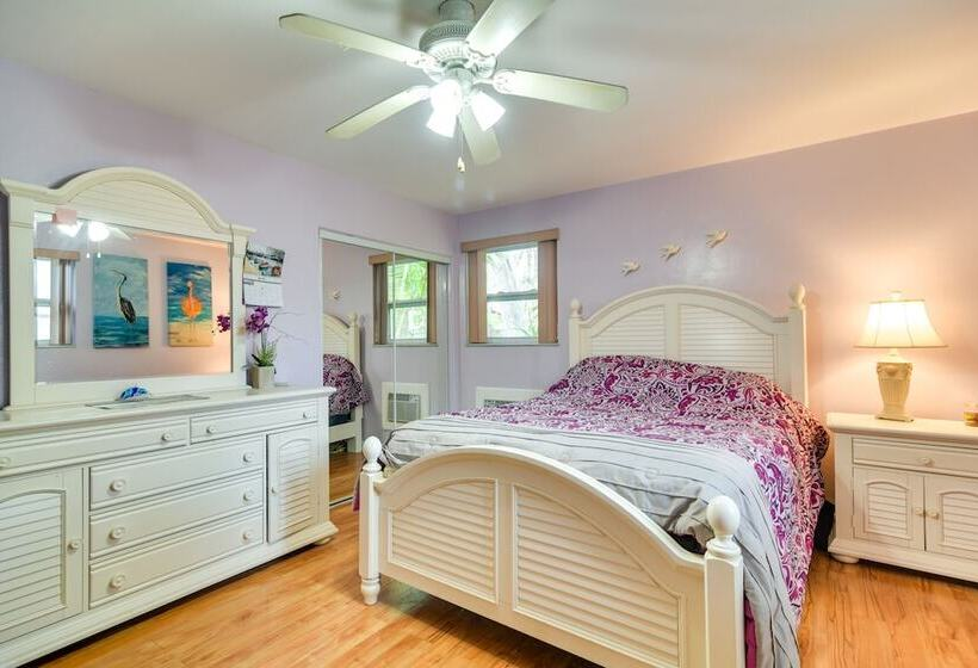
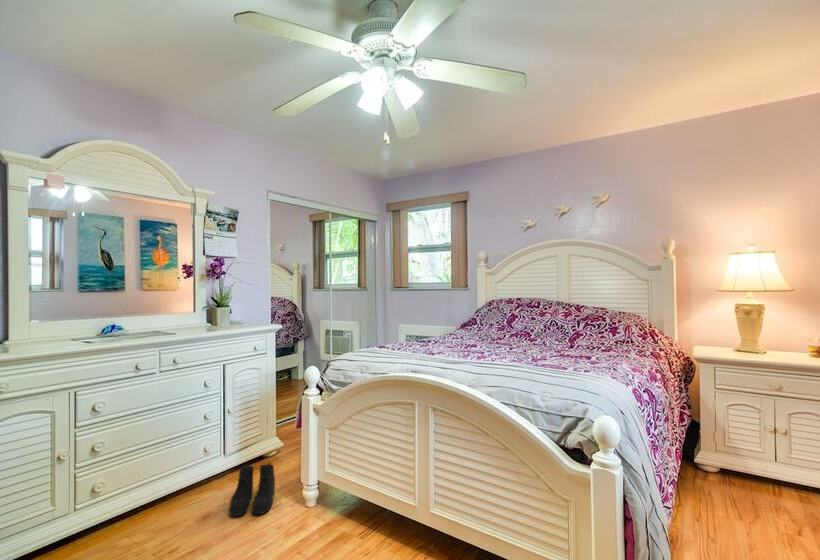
+ boots (252, 486)
